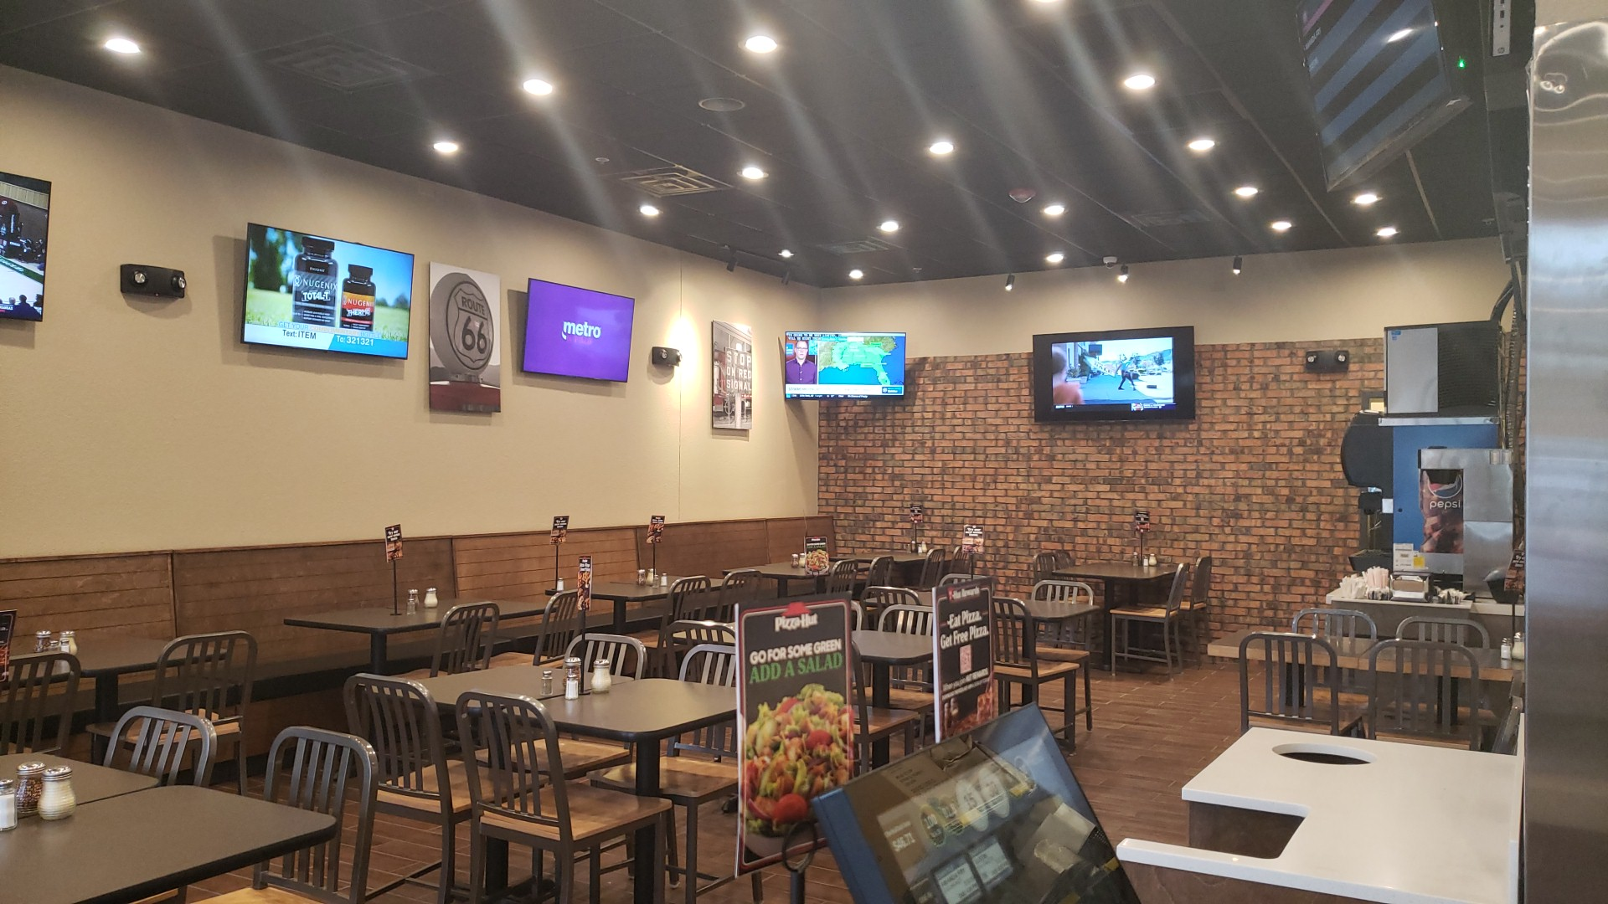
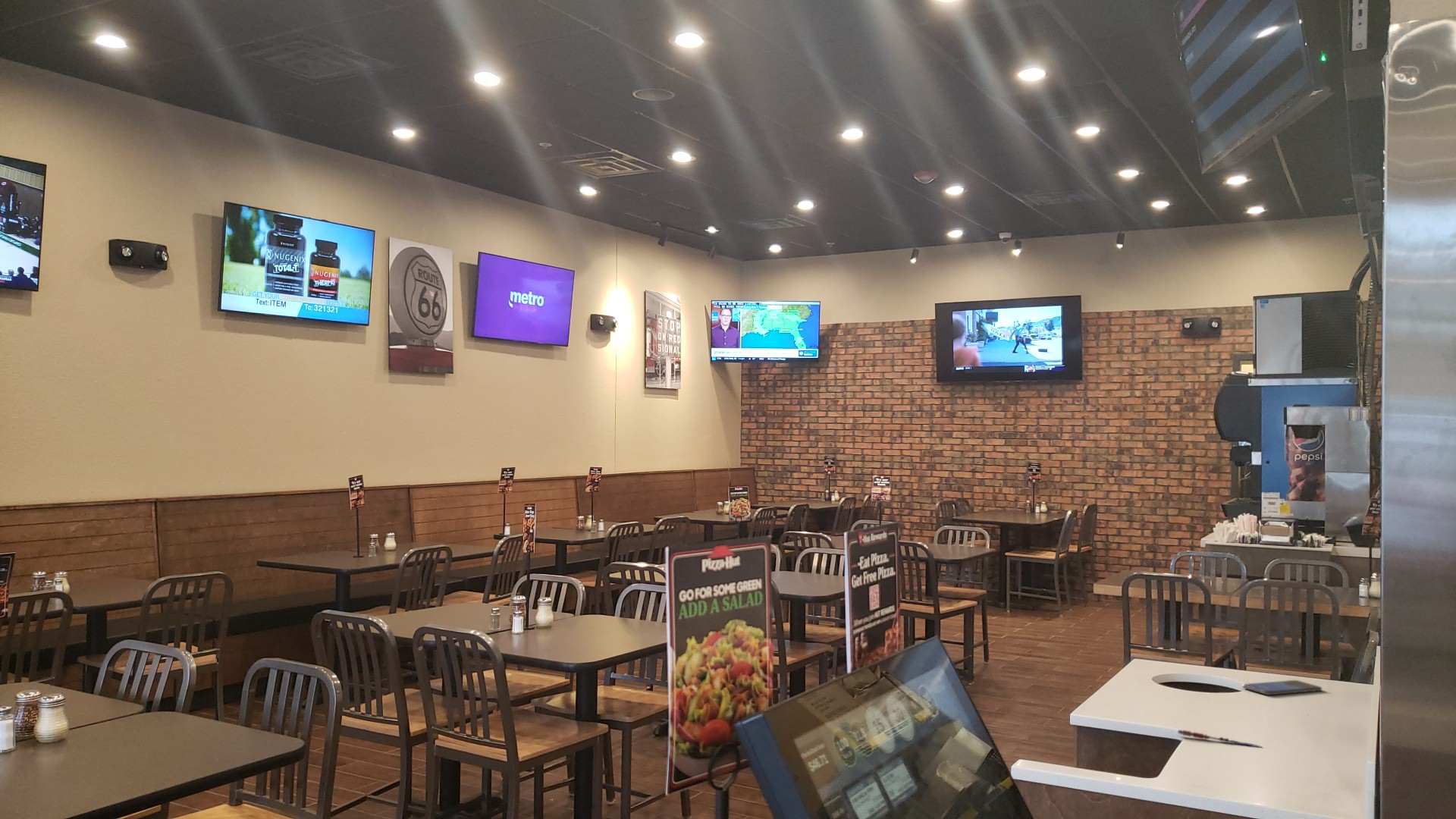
+ smartphone (1282, 688)
+ pen (1219, 738)
